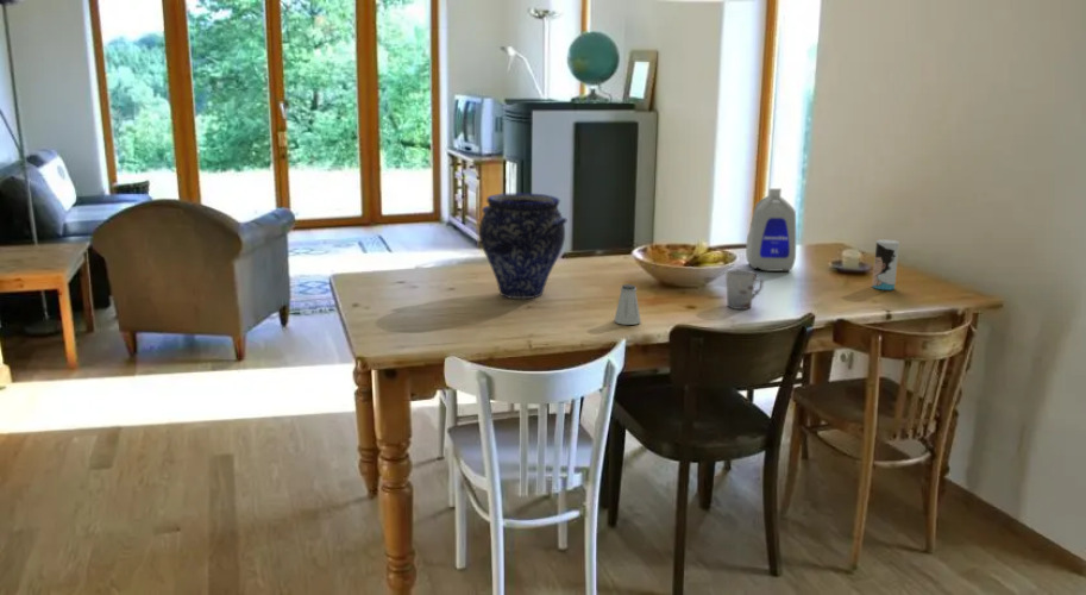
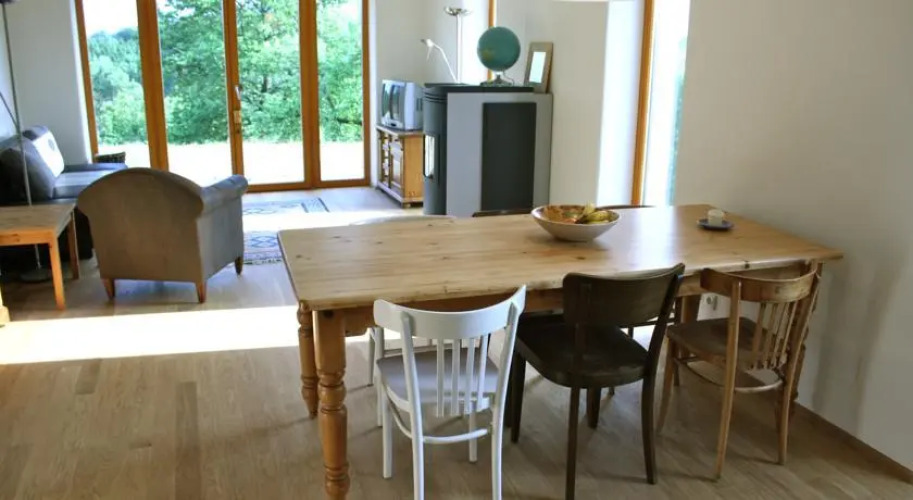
- cup (885, 264)
- cup (745, 289)
- saltshaker (628, 303)
- vase (522, 246)
- bottle (771, 227)
